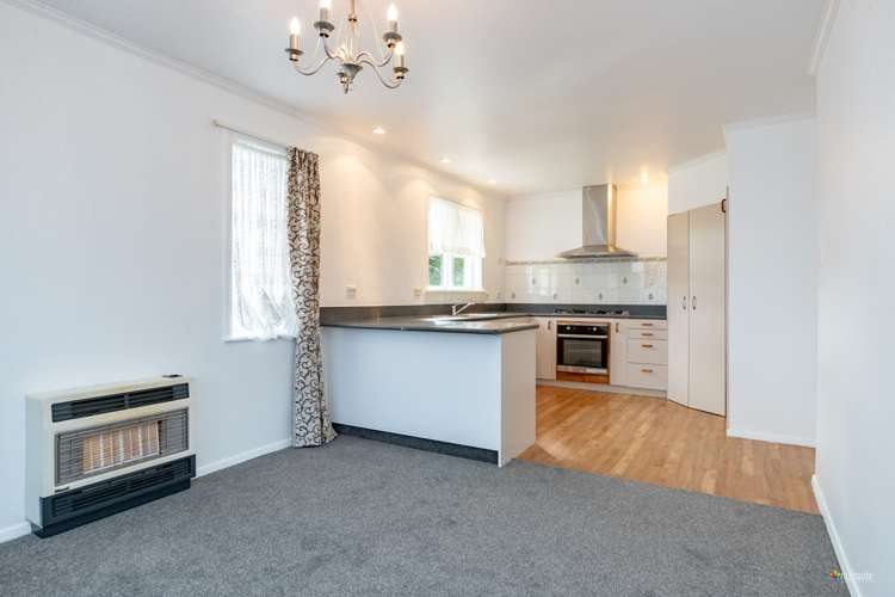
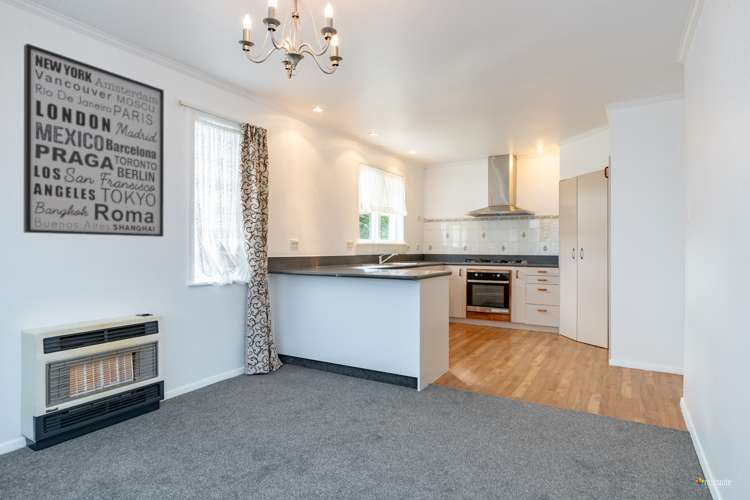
+ wall art (102, 152)
